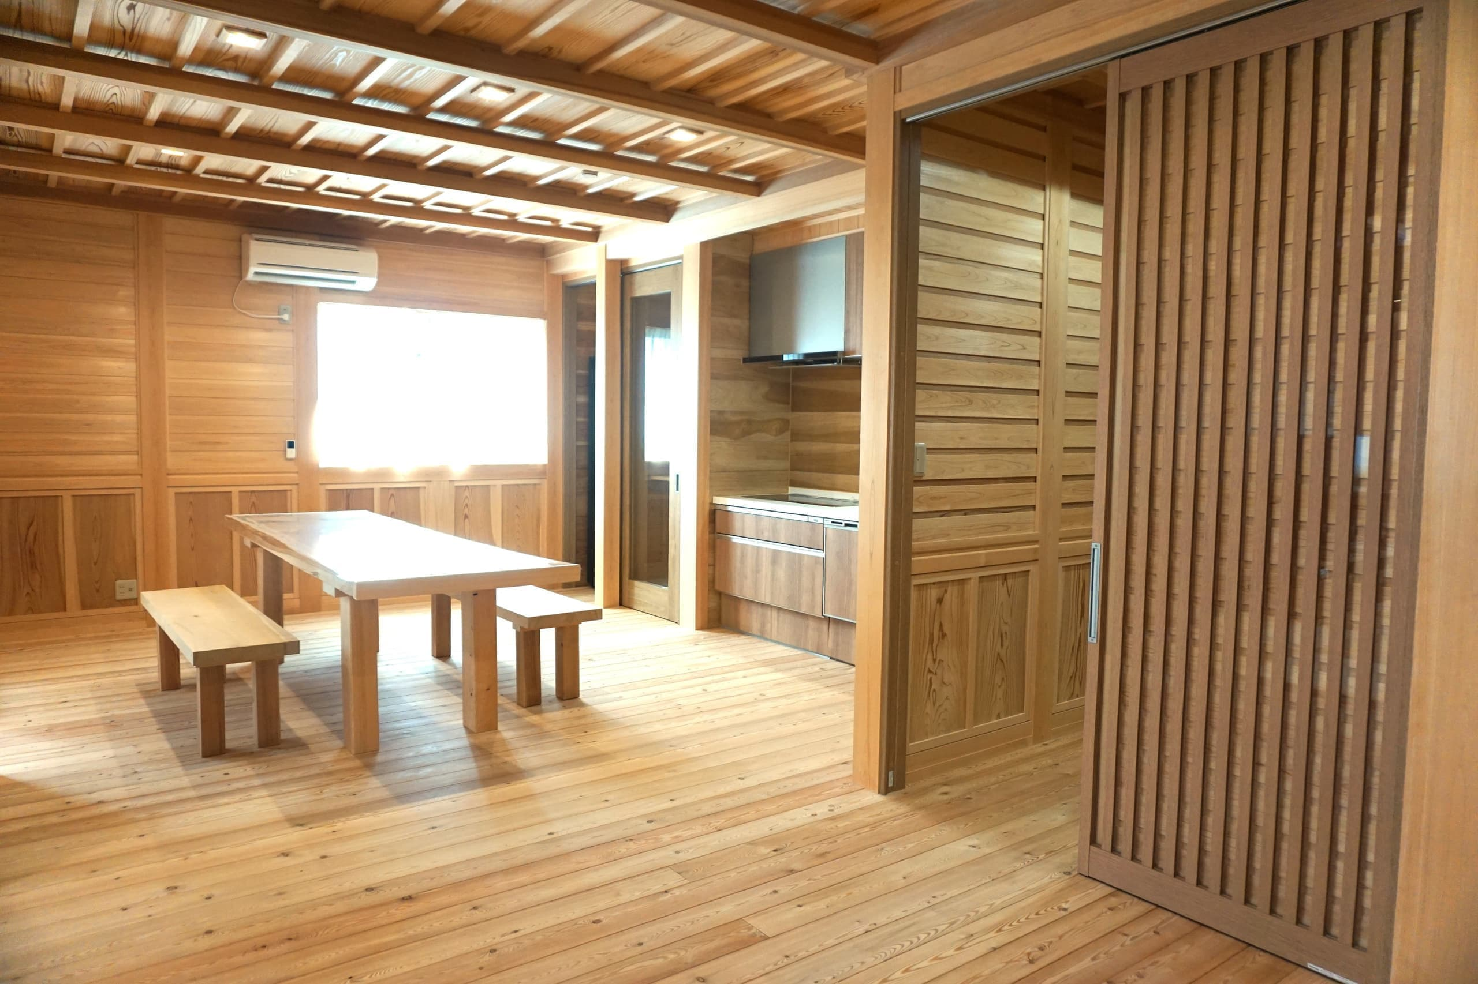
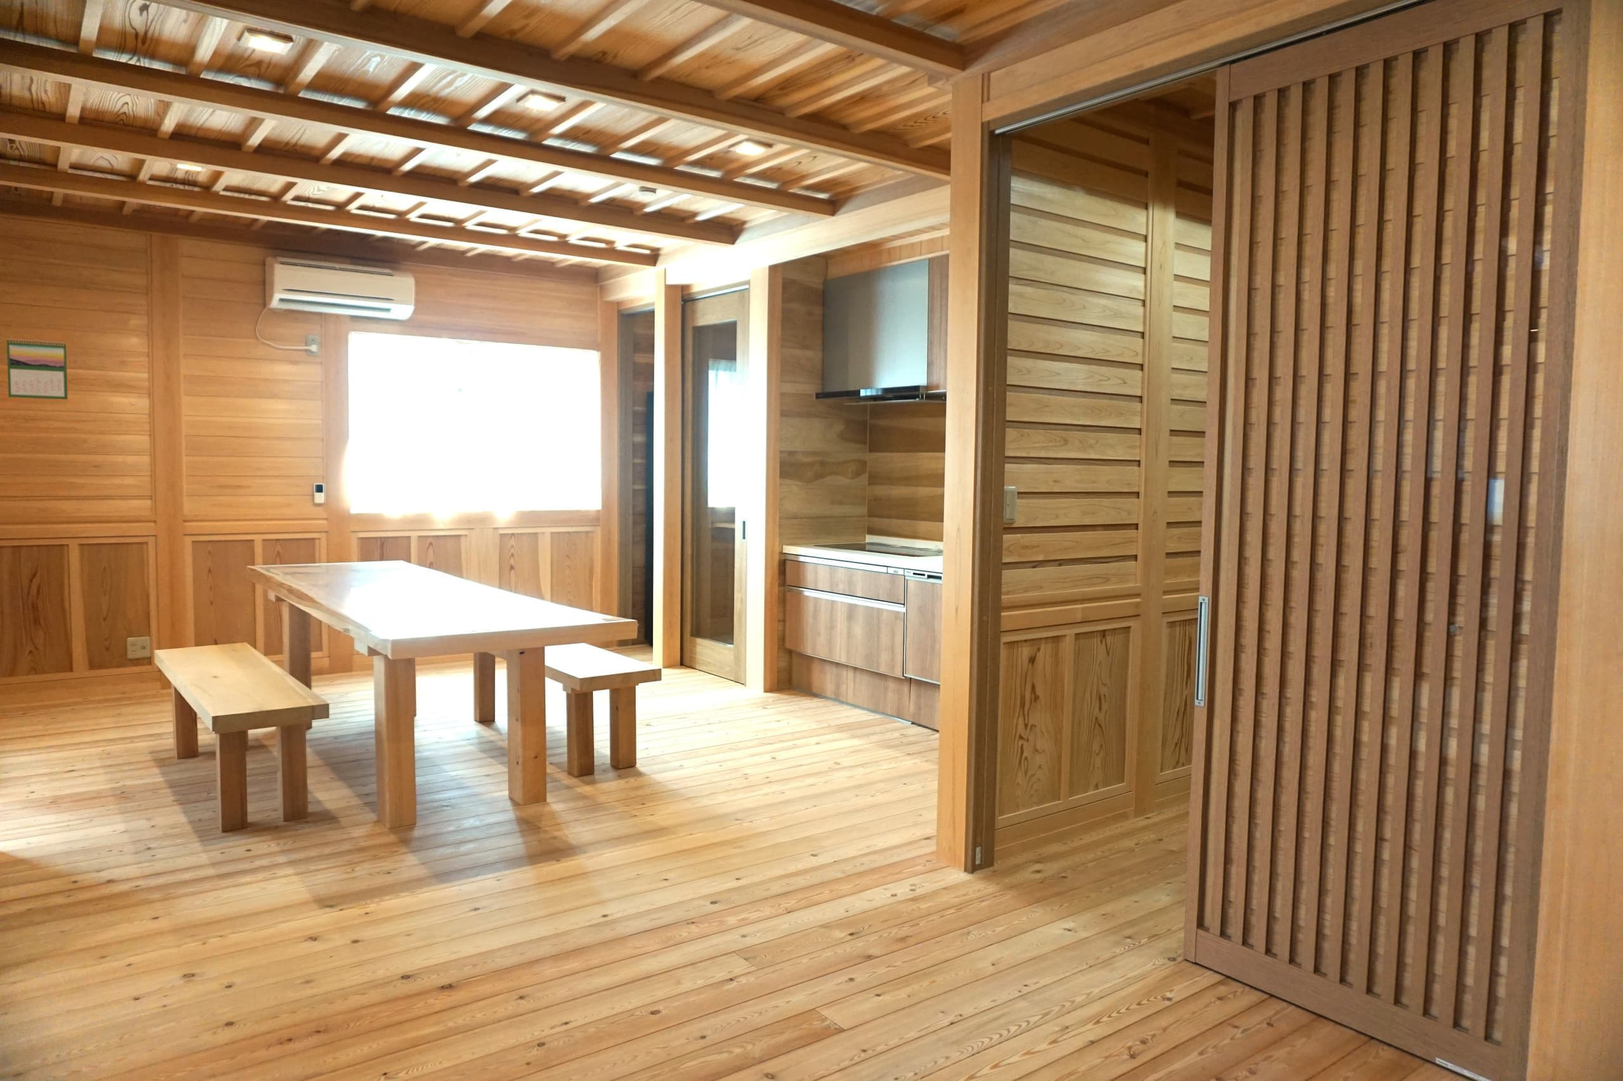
+ calendar (37, 369)
